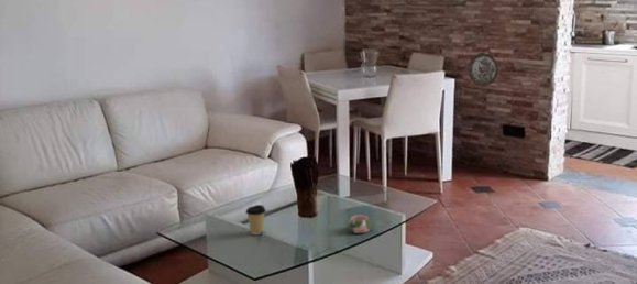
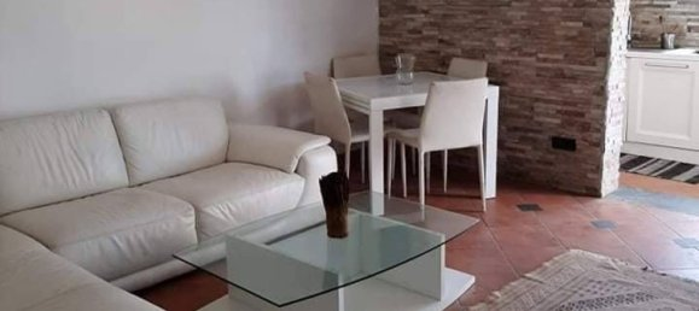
- decorative plate (483, 69)
- coffee cup (255, 220)
- mug (358, 225)
